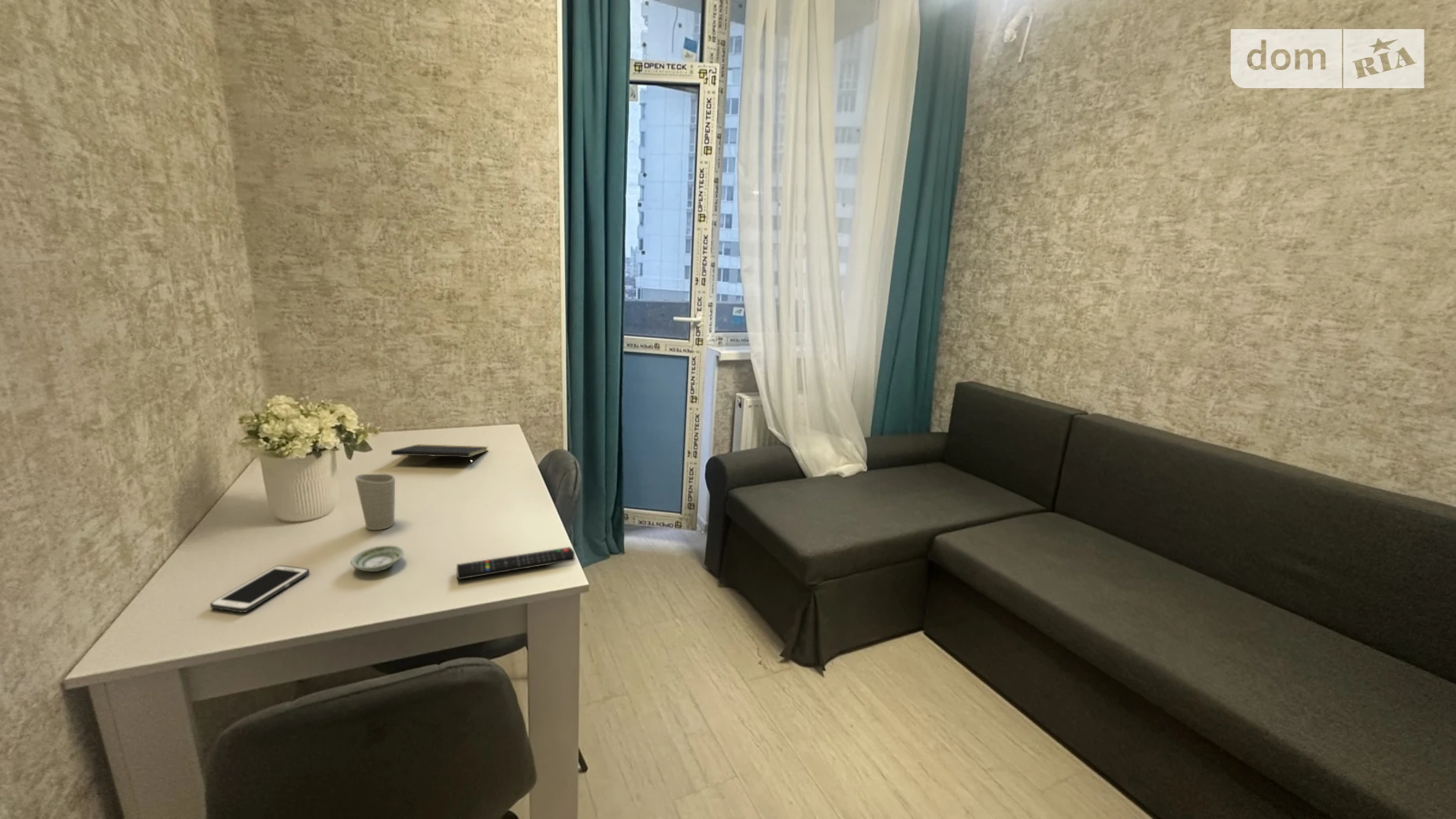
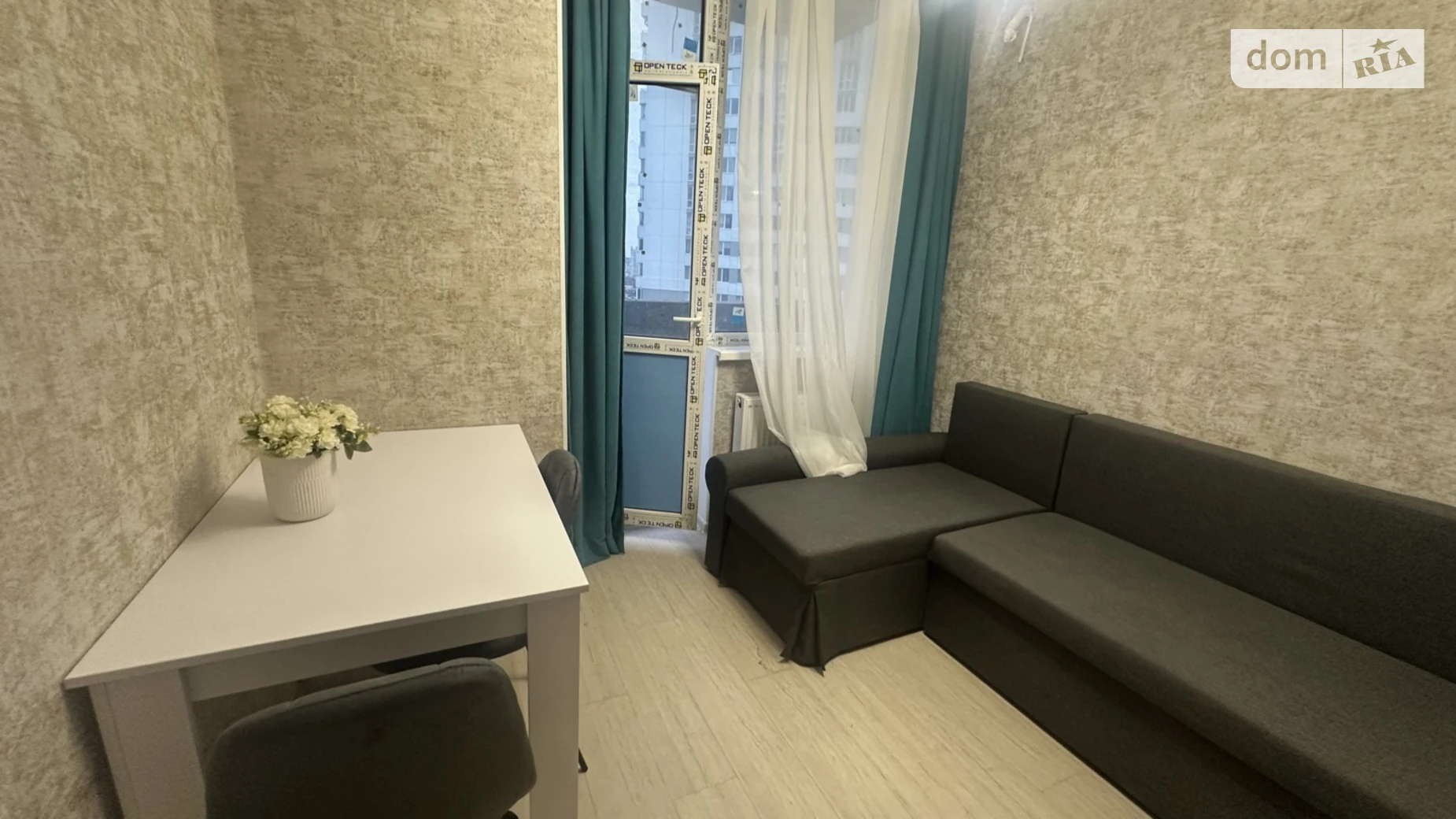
- cell phone (262, 587)
- notepad (442, 450)
- cup (377, 499)
- saucer (378, 561)
- remote control (518, 563)
